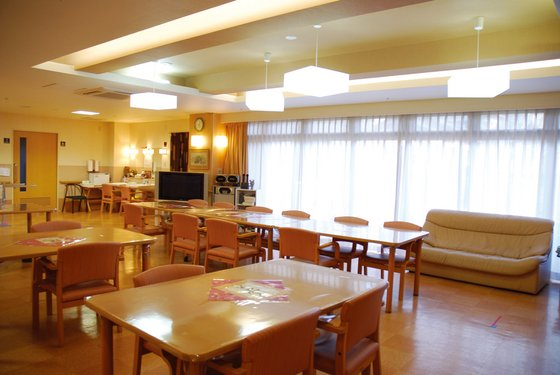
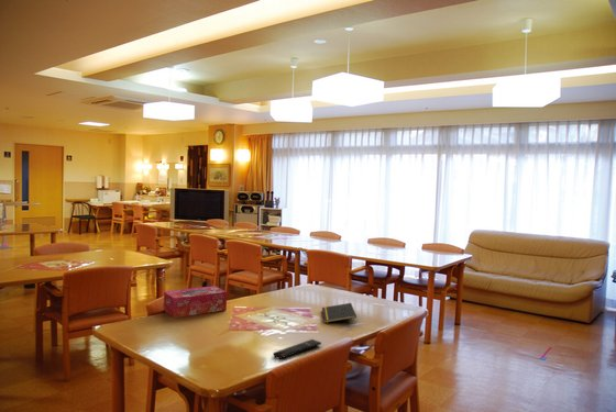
+ notepad (338, 312)
+ tissue box (195, 300)
+ remote control (297, 348)
